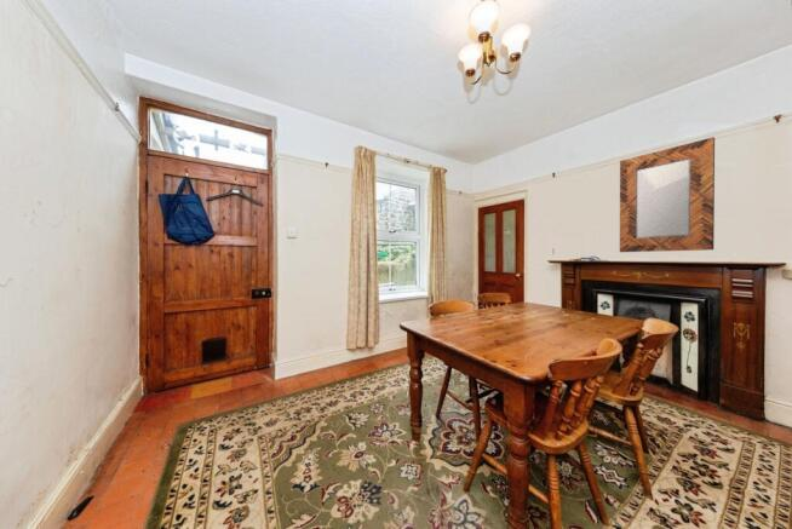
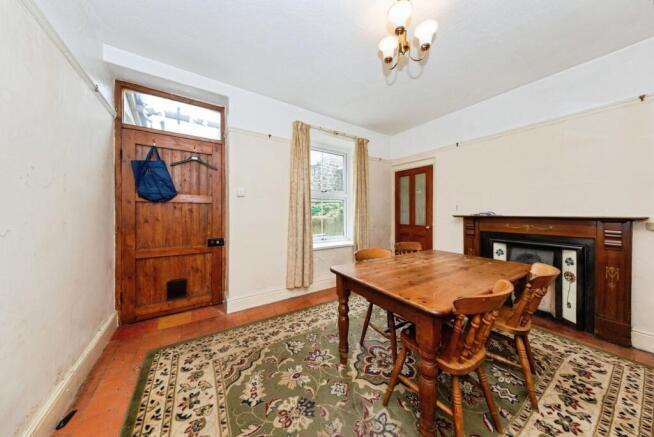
- home mirror (661, 201)
